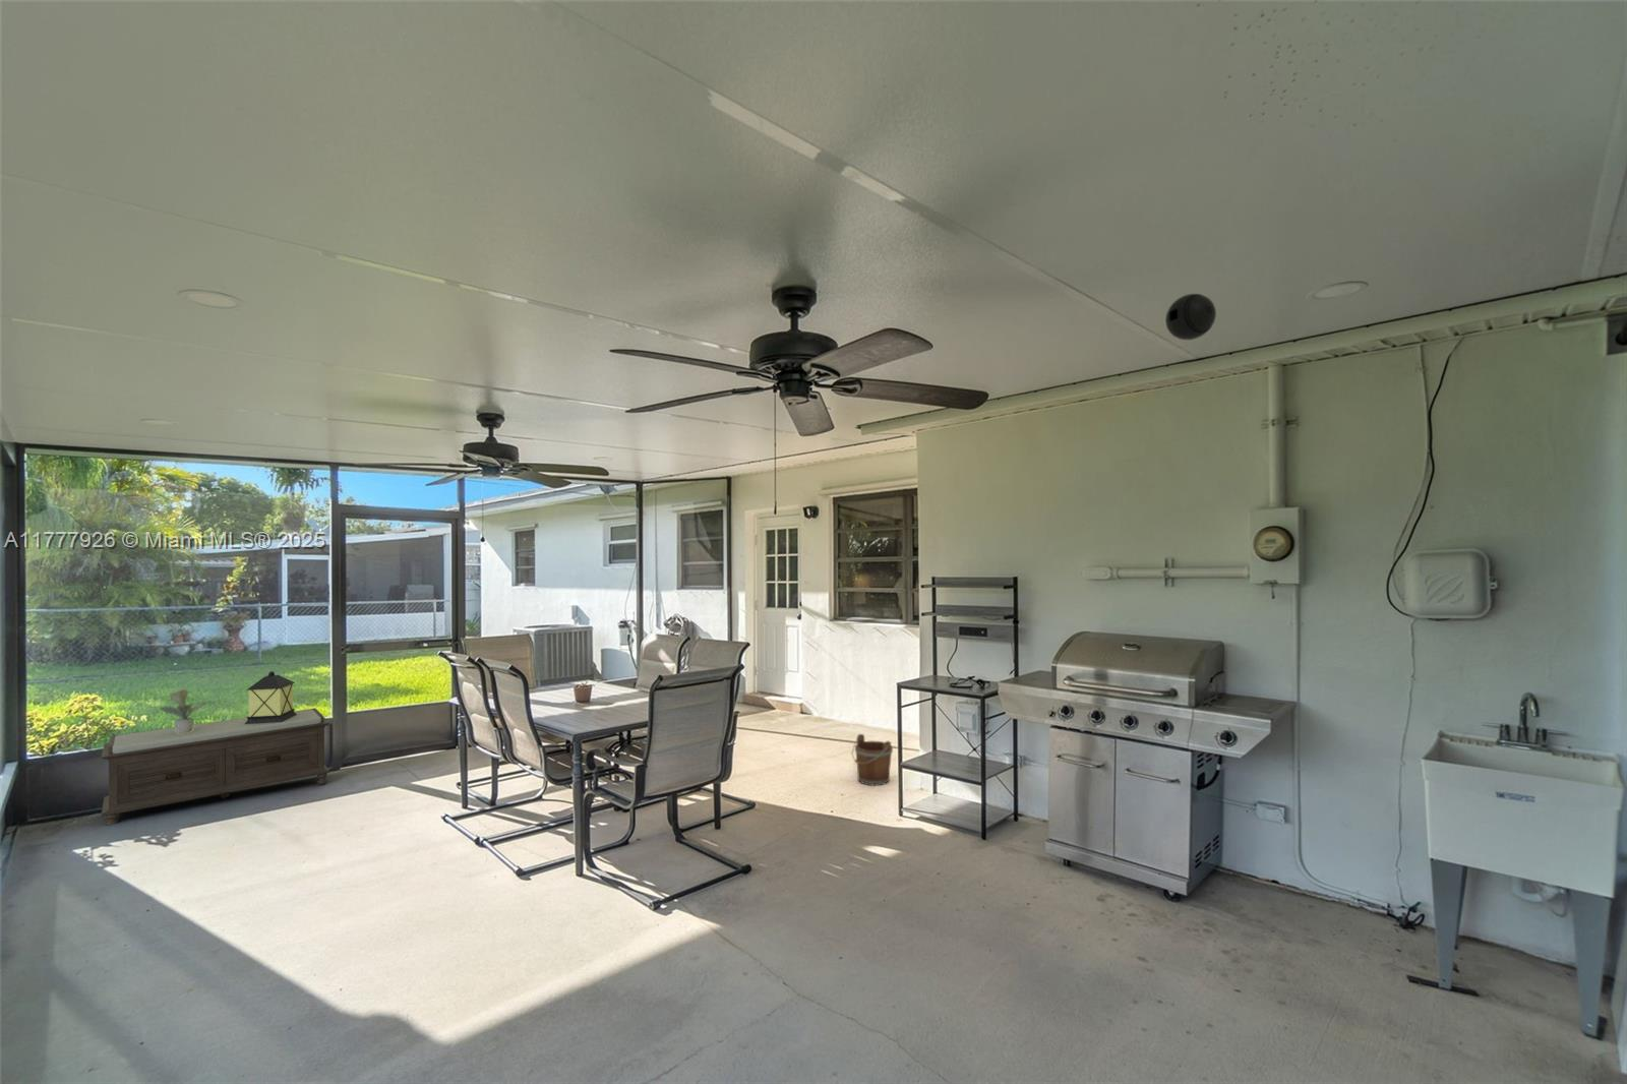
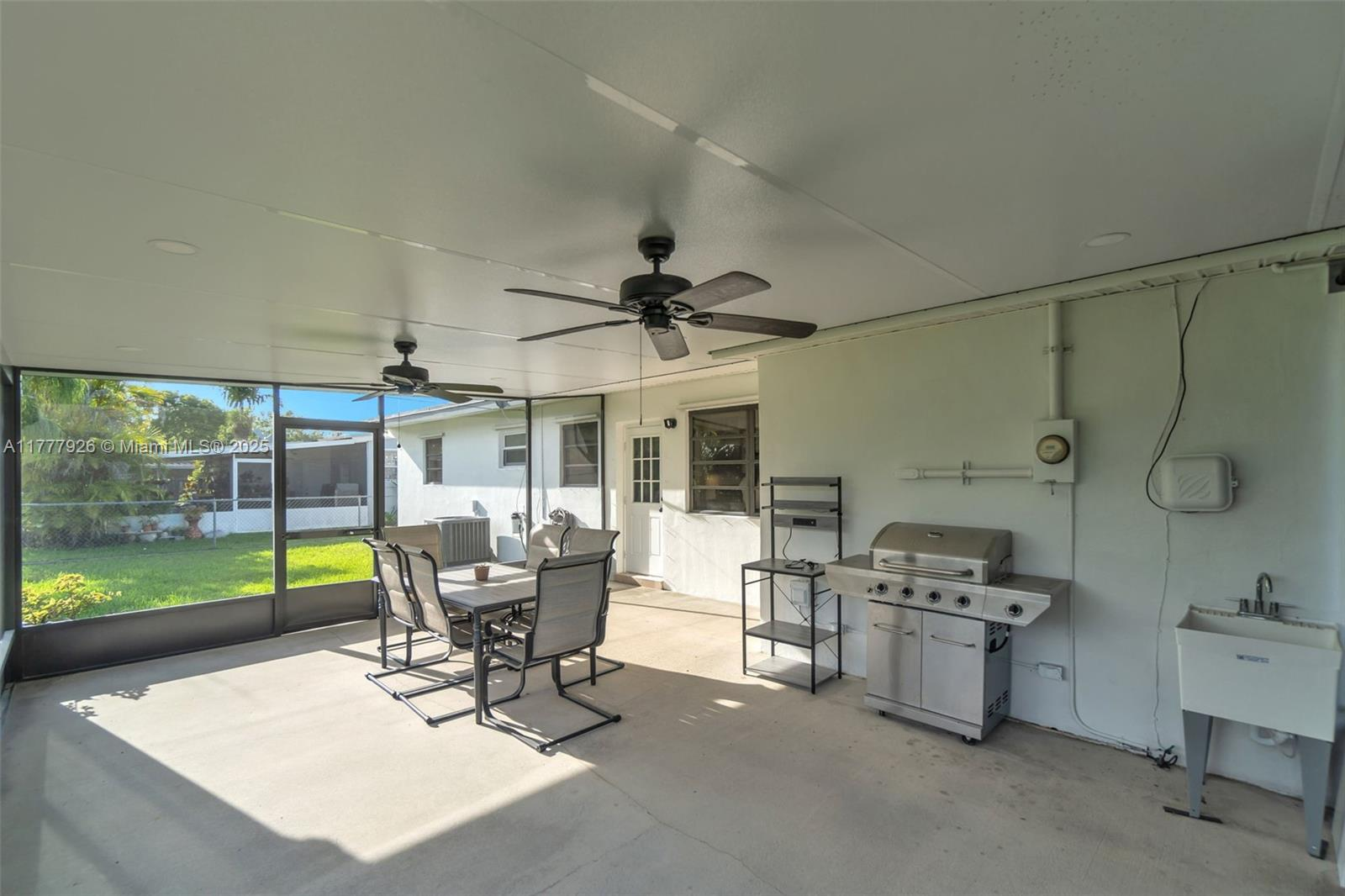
- bucket (872, 759)
- lamp (271, 694)
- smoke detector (1190, 316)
- potted plant (184, 709)
- bench (223, 761)
